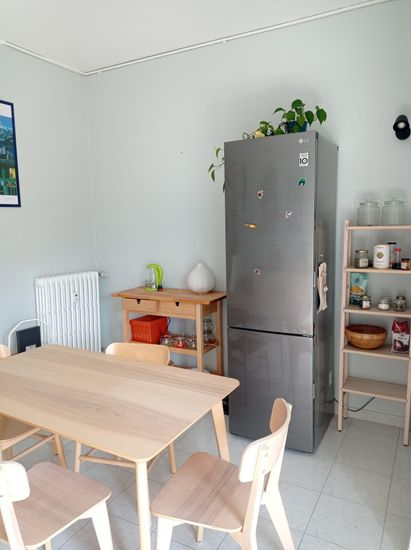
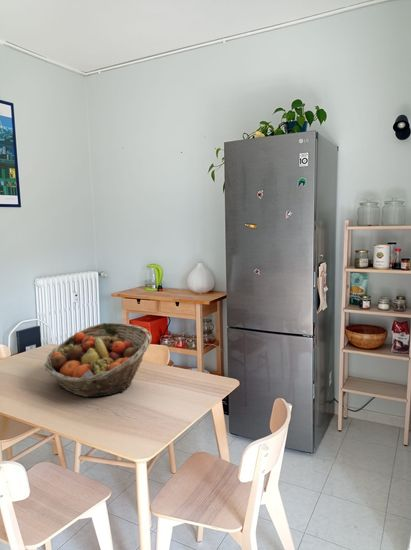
+ fruit basket (99, 357)
